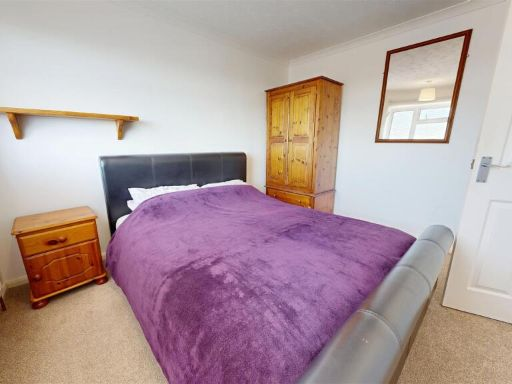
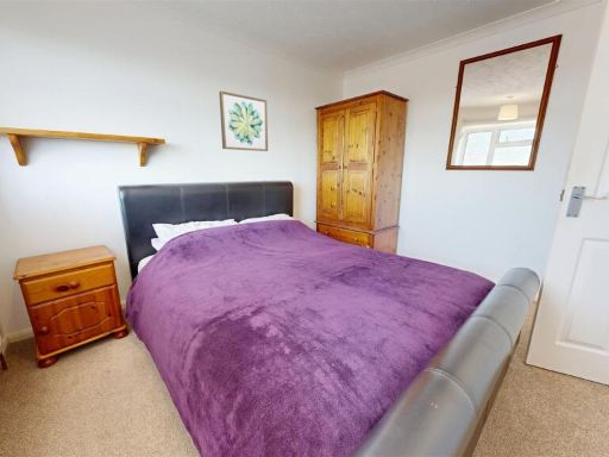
+ wall art (245, 123)
